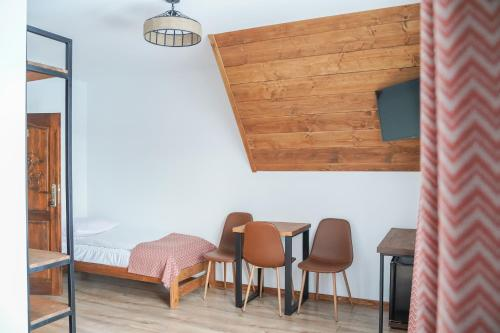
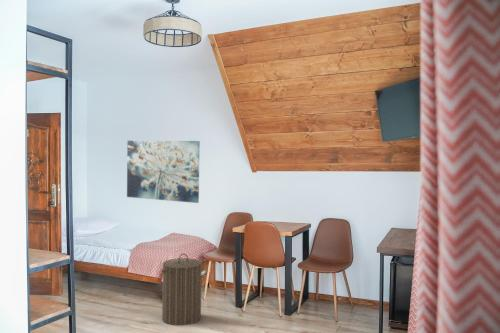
+ wall art (161, 170)
+ laundry hamper (181, 286)
